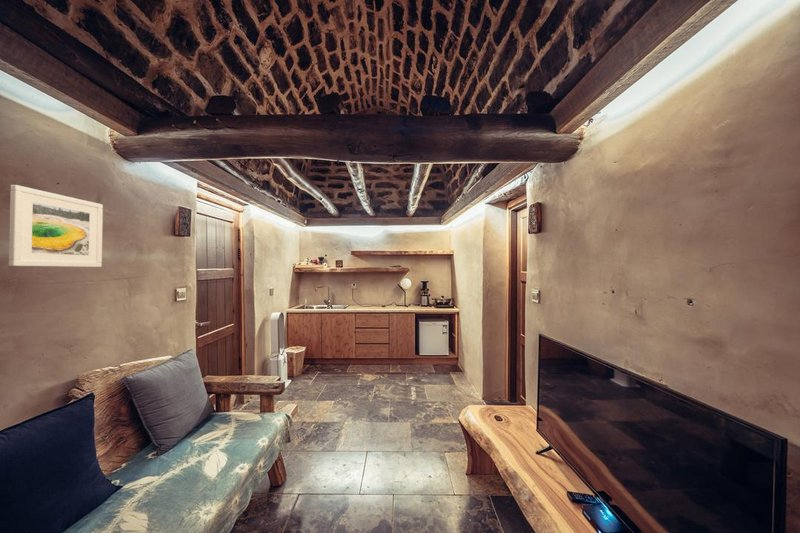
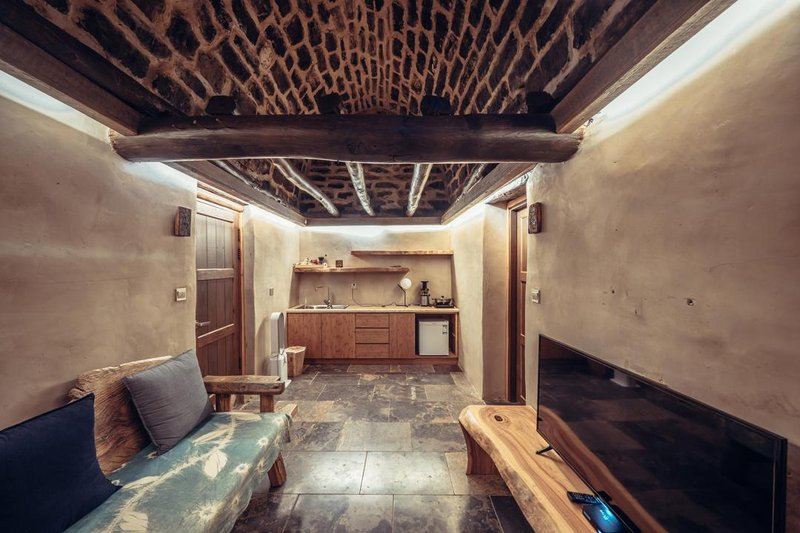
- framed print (61, 231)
